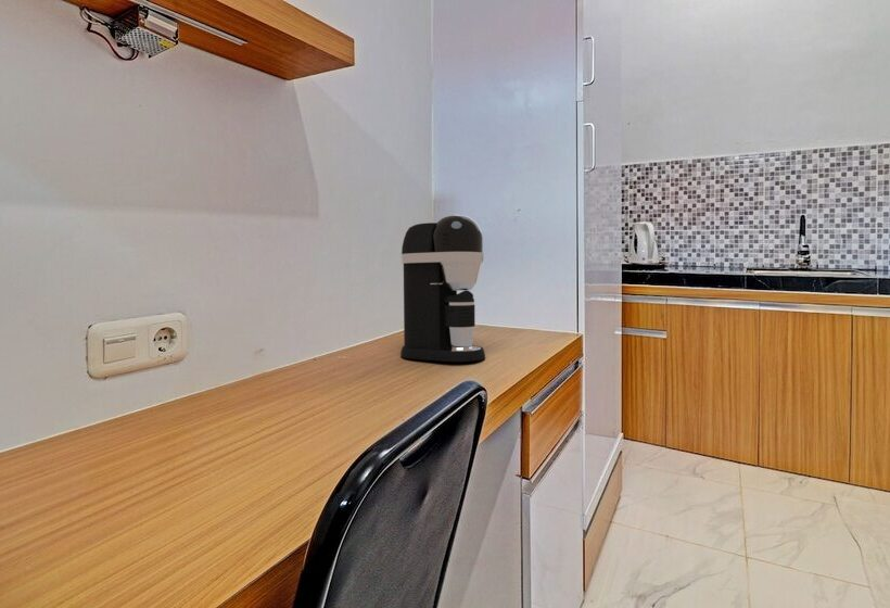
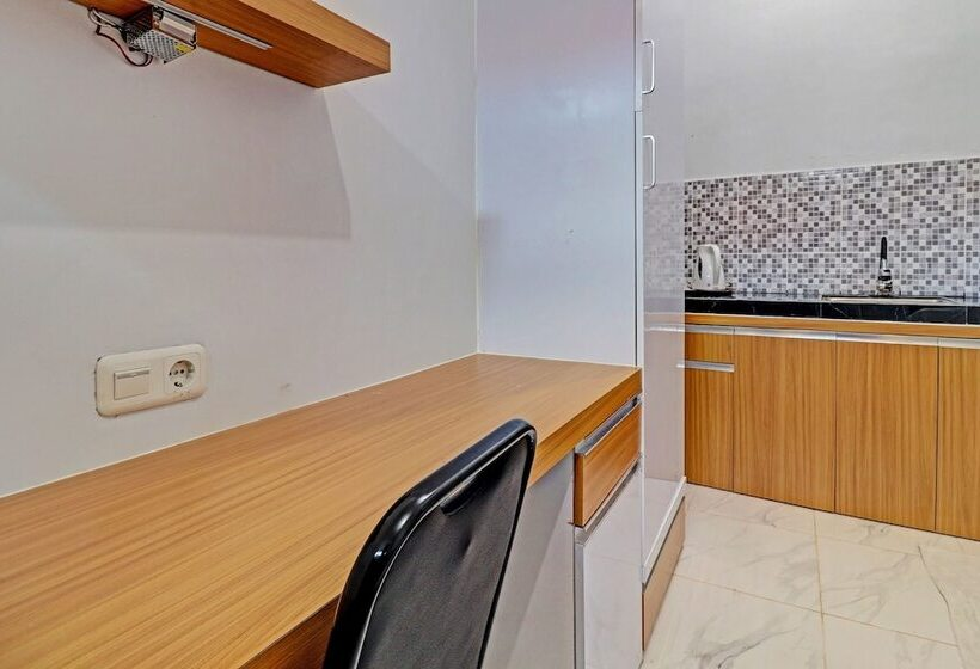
- coffee maker (442, 287)
